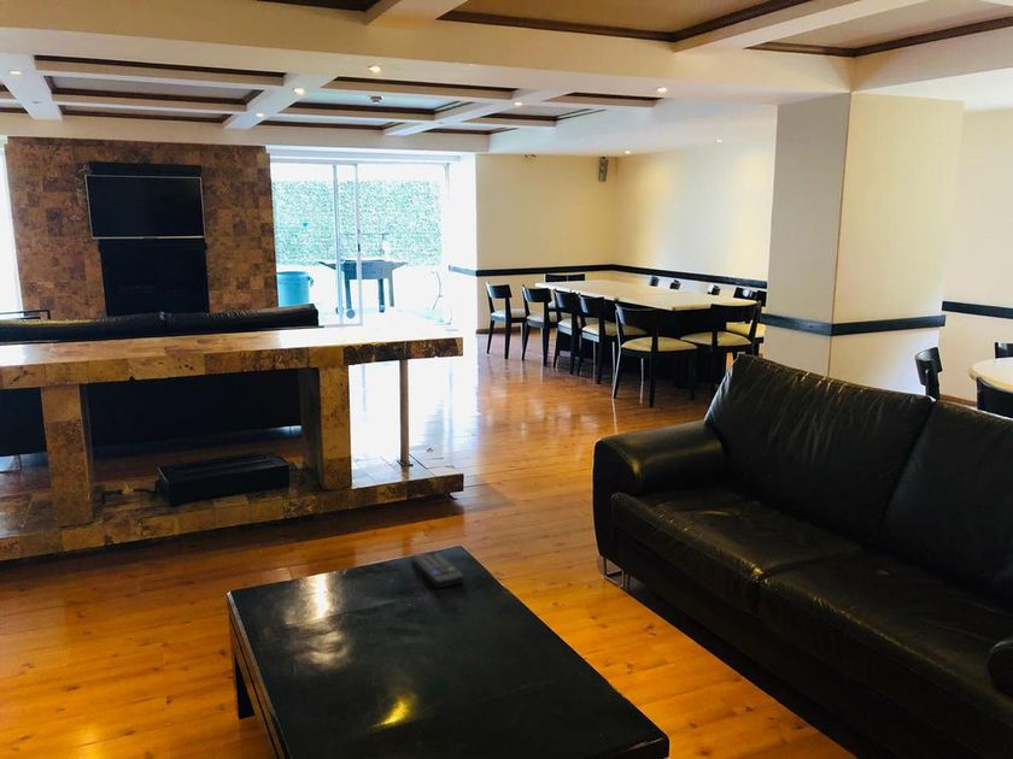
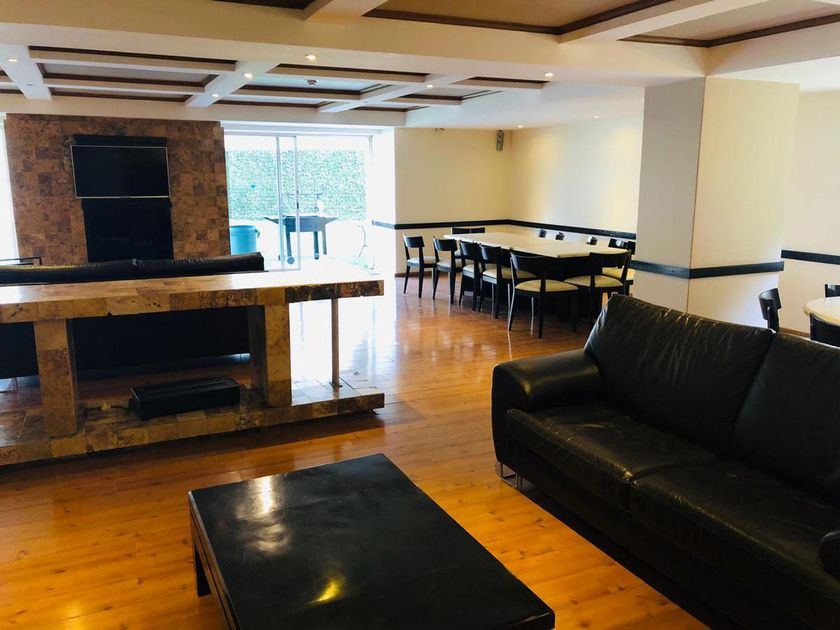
- remote control (437, 567)
